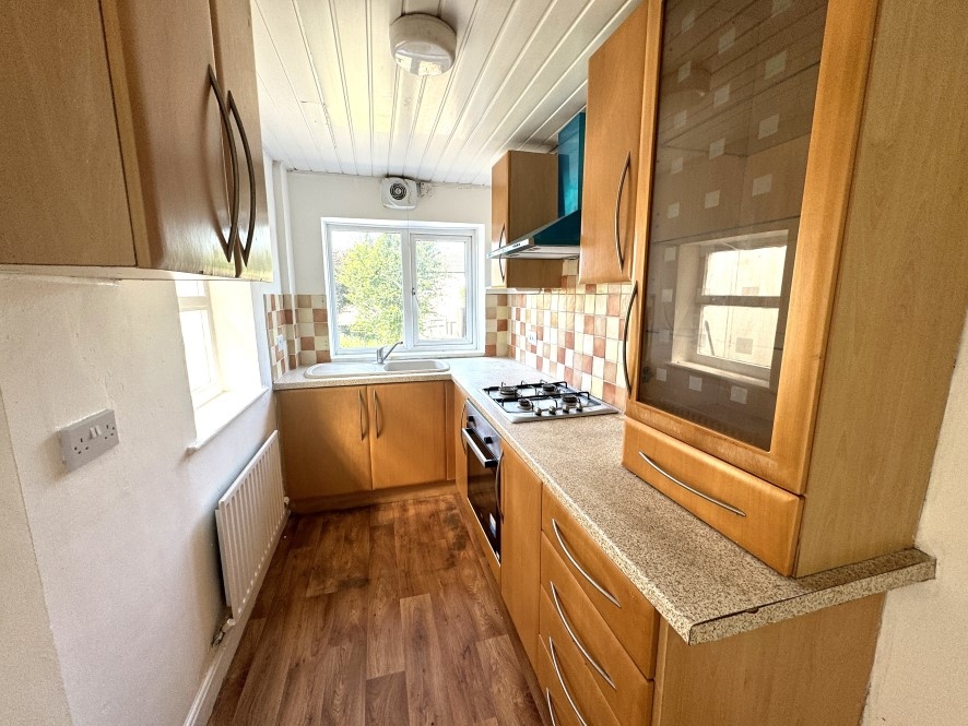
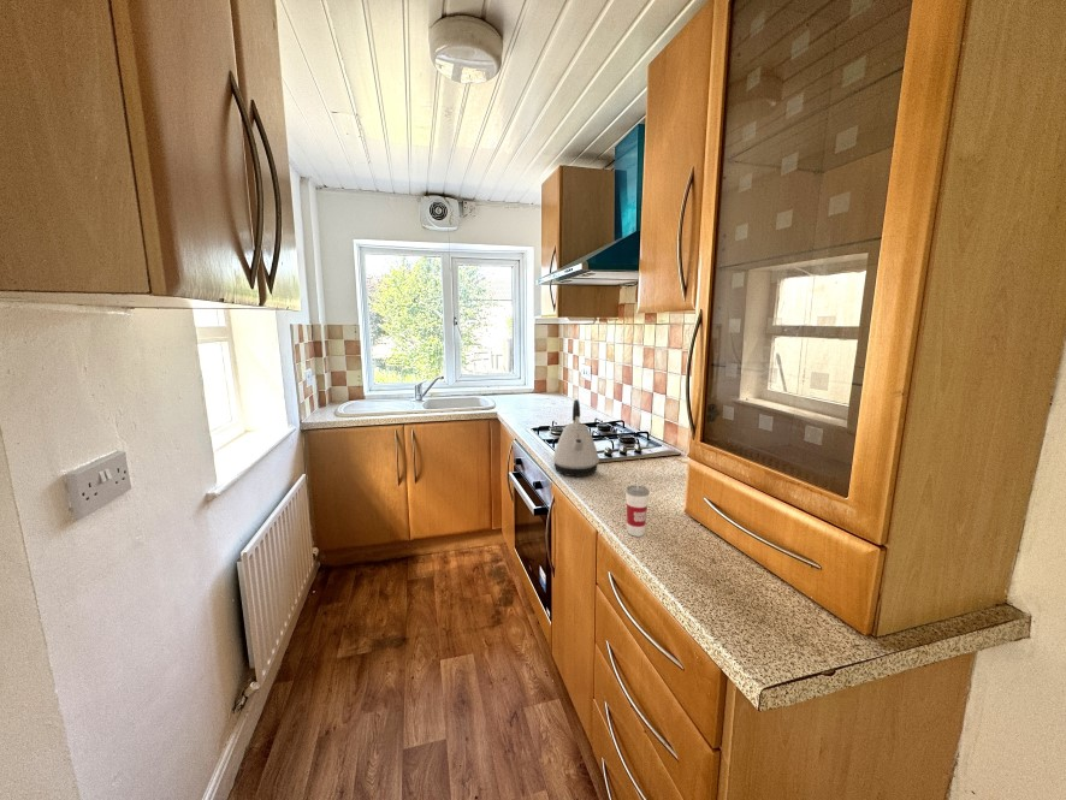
+ cup (636, 503)
+ kettle (576, 435)
